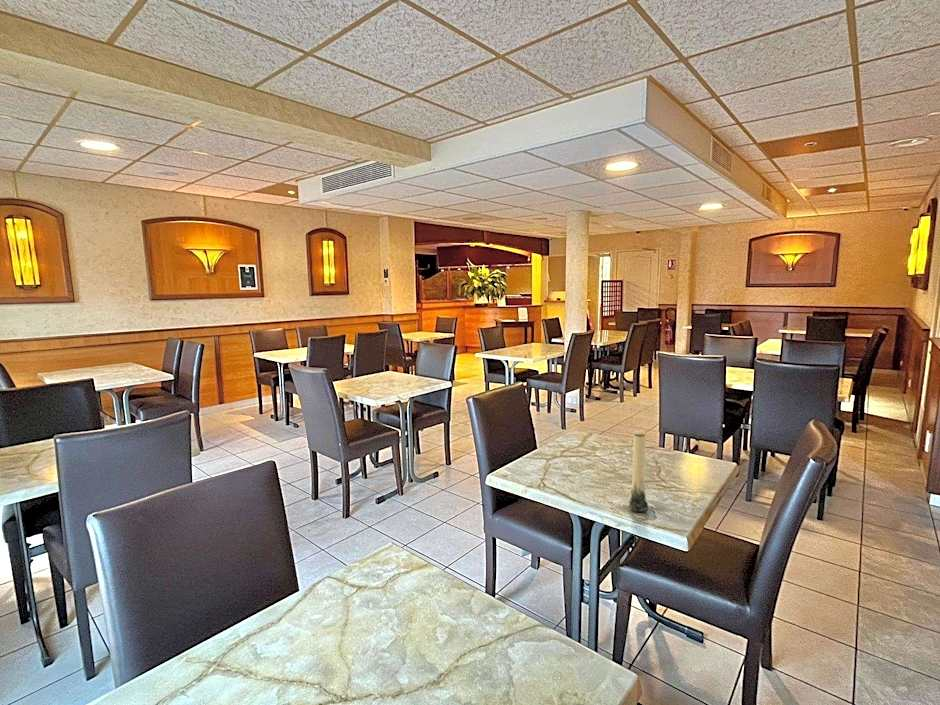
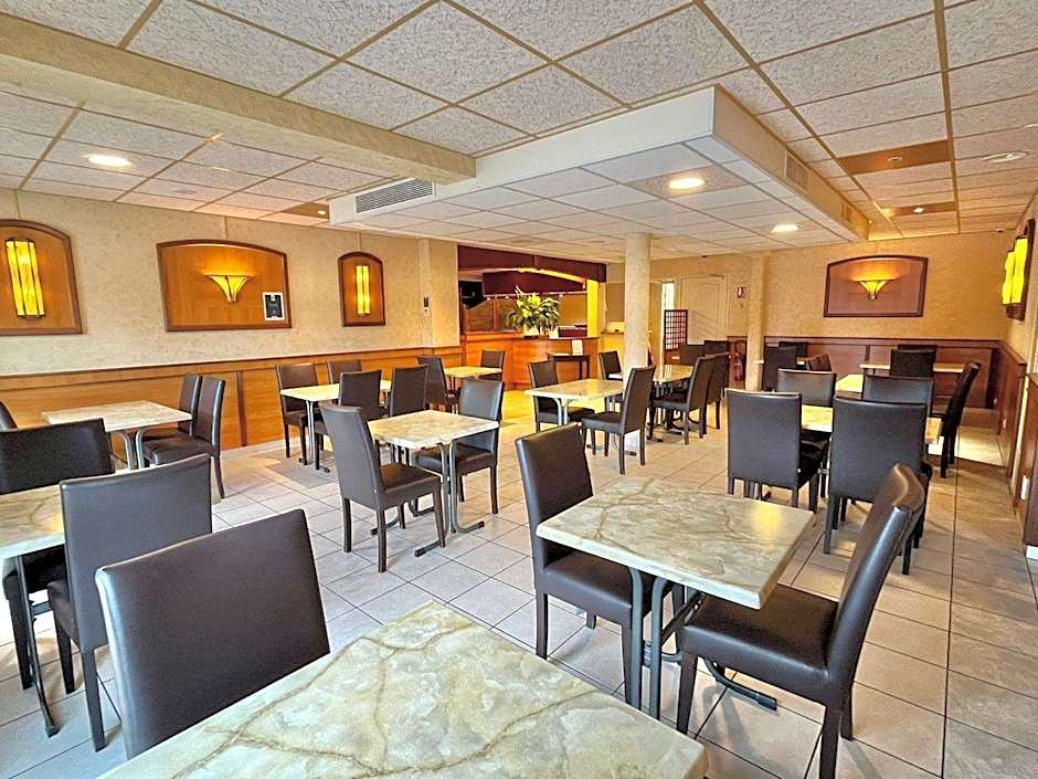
- candle (641, 470)
